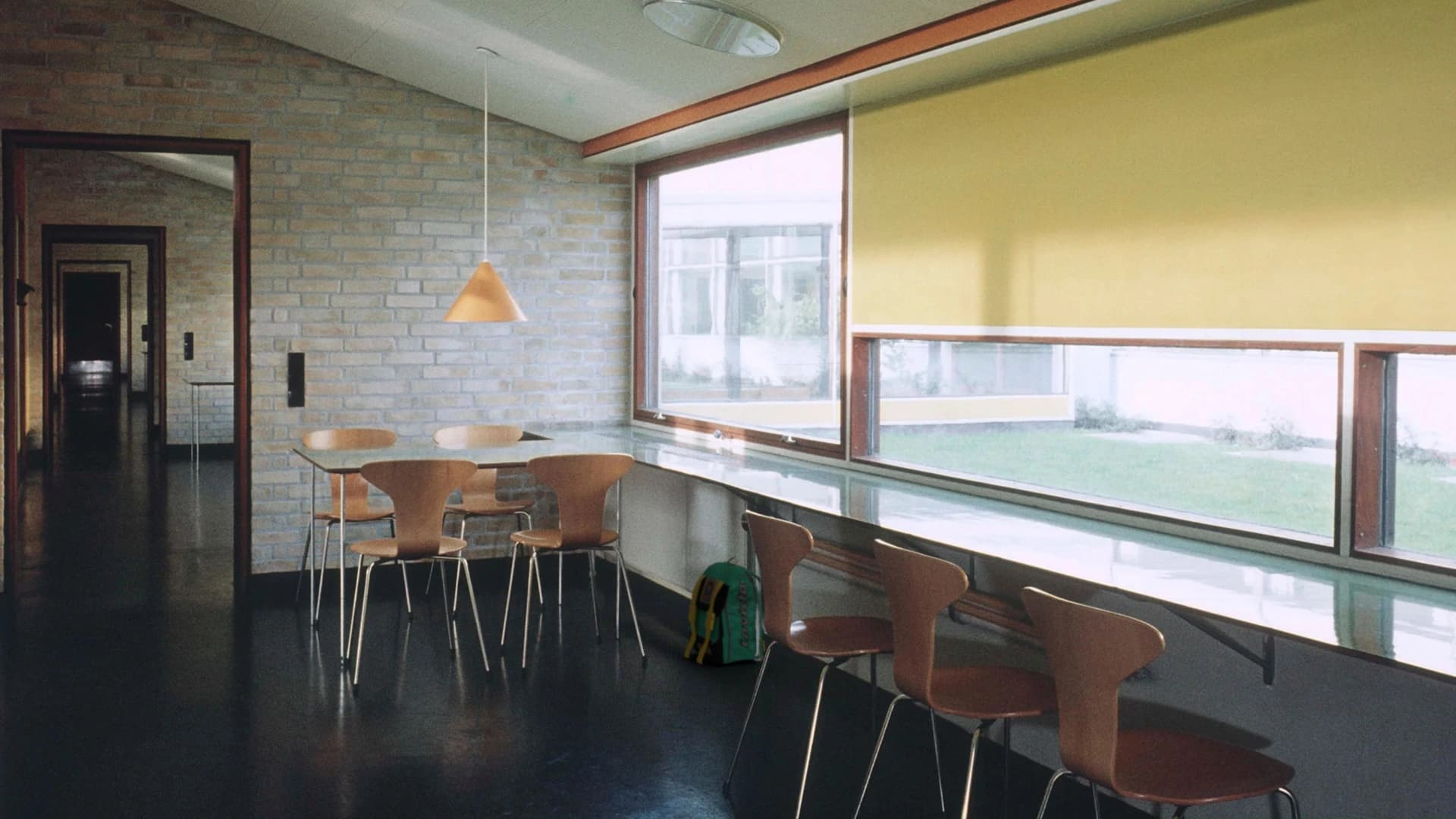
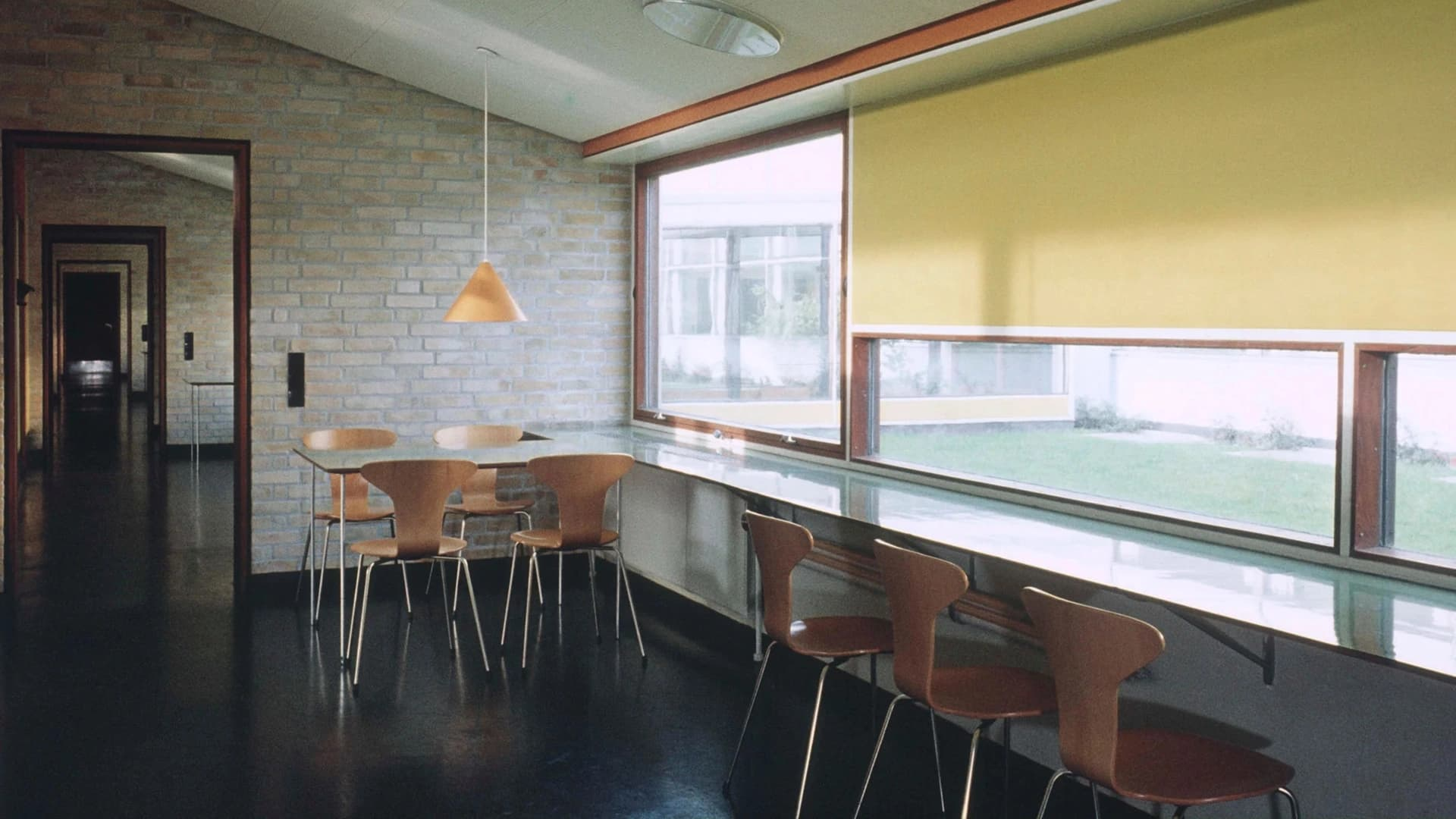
- backpack (728, 608)
